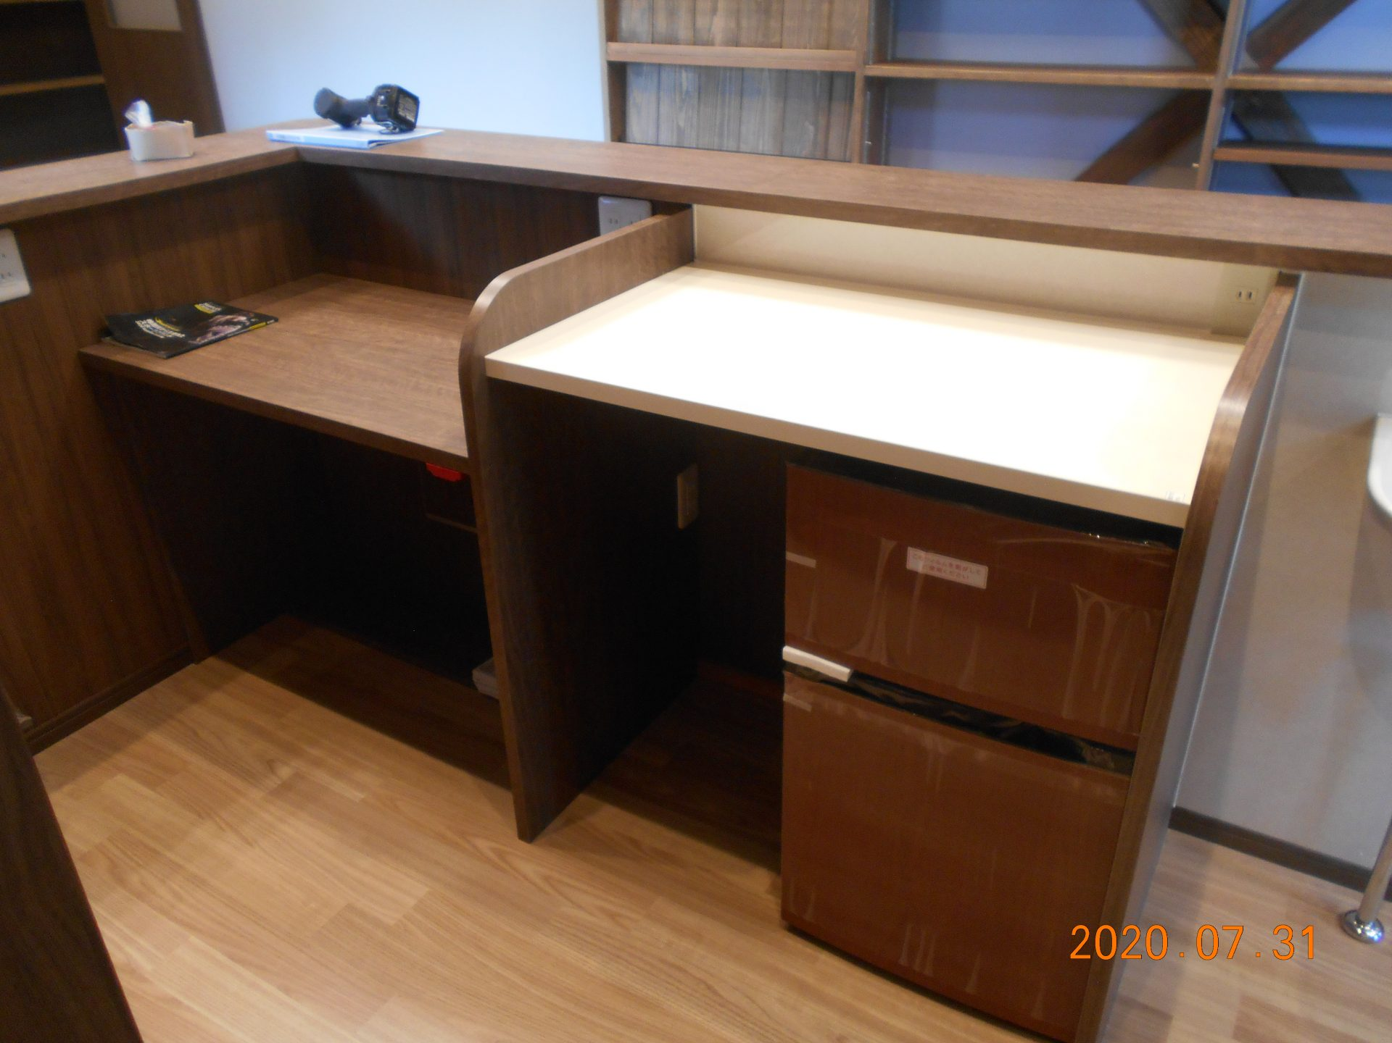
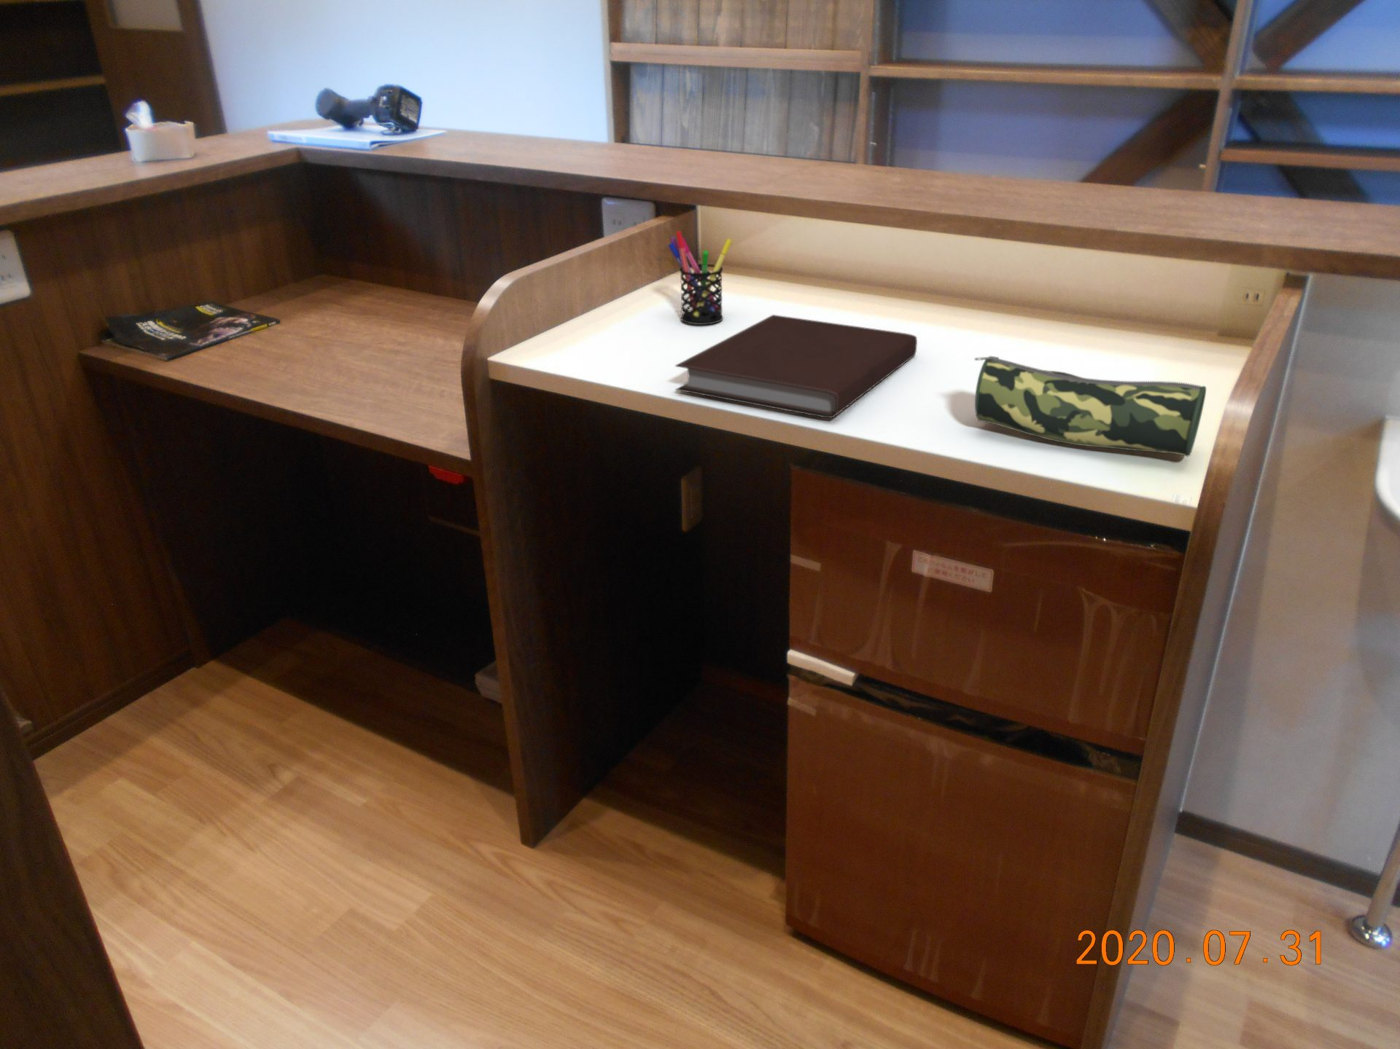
+ pencil case (1080, 405)
+ notebook (800, 361)
+ pen holder (699, 277)
